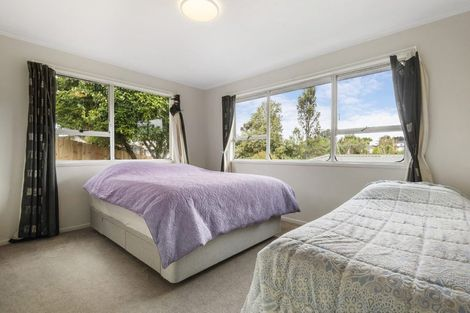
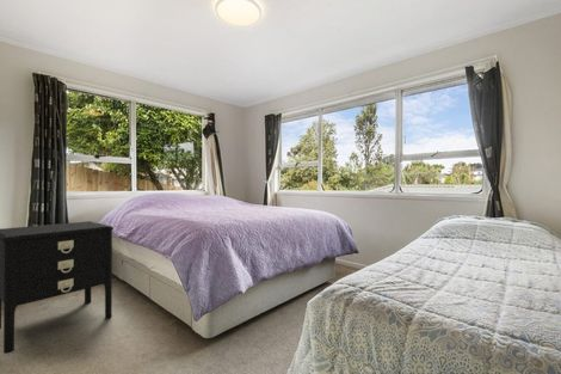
+ nightstand (55, 275)
